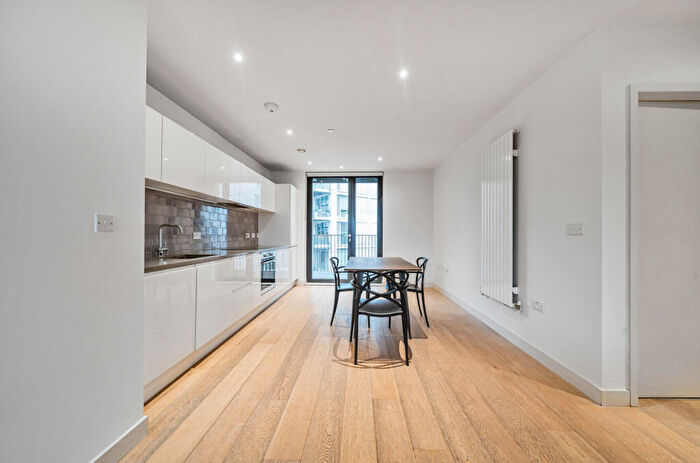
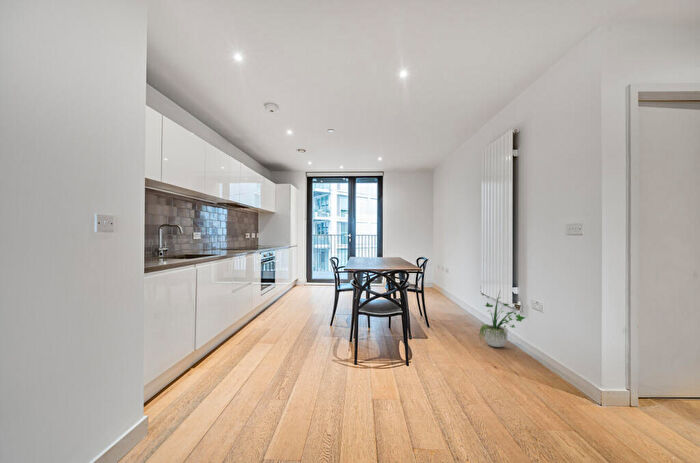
+ potted plant (502, 319)
